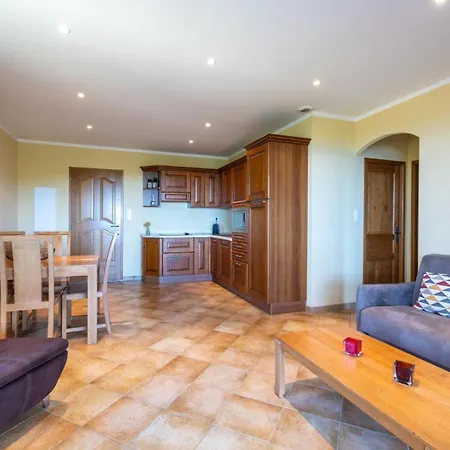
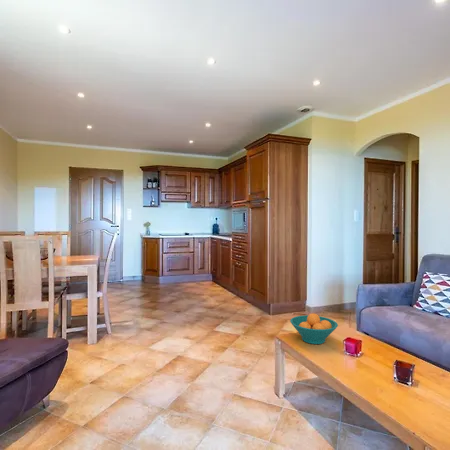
+ fruit bowl (313, 327)
